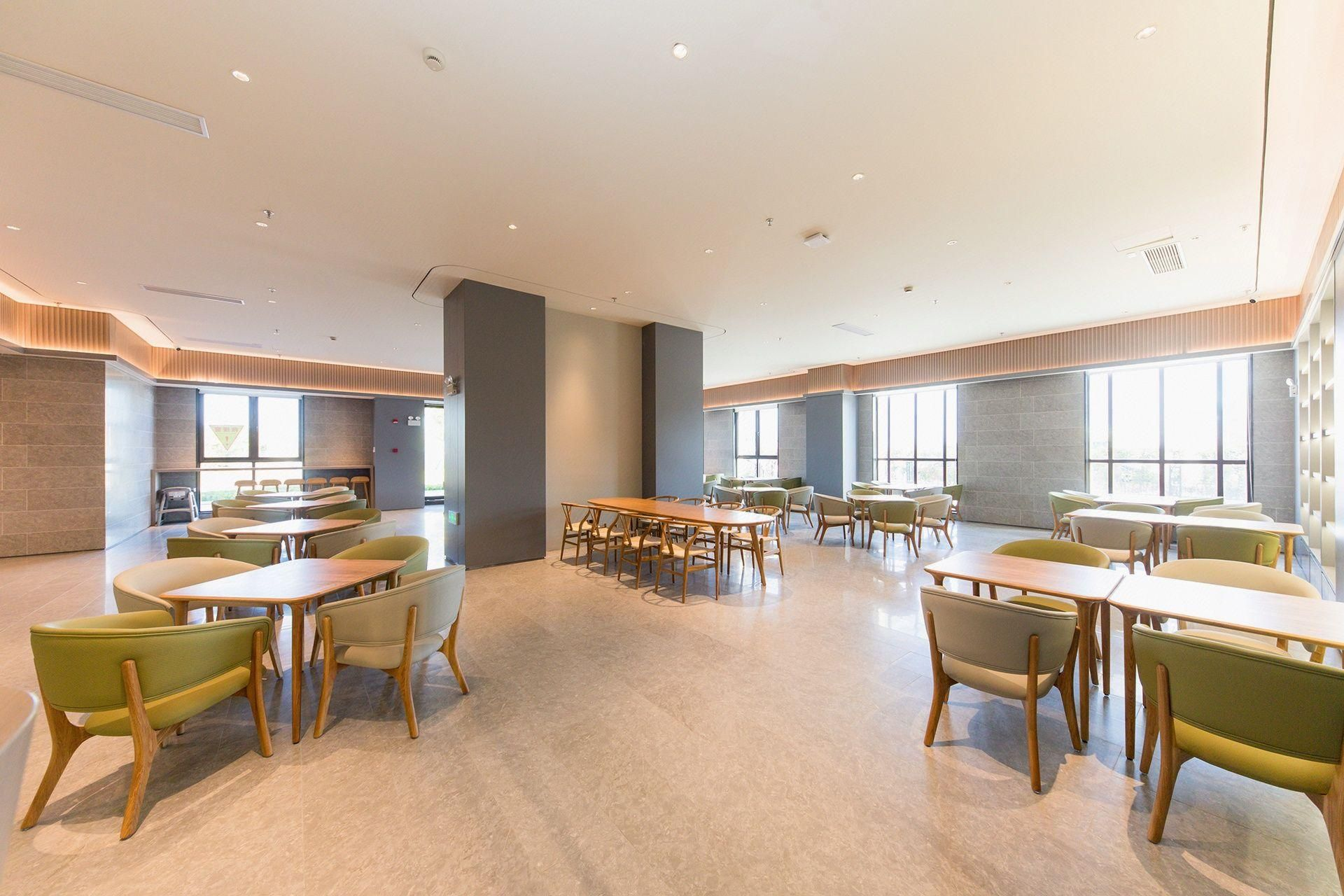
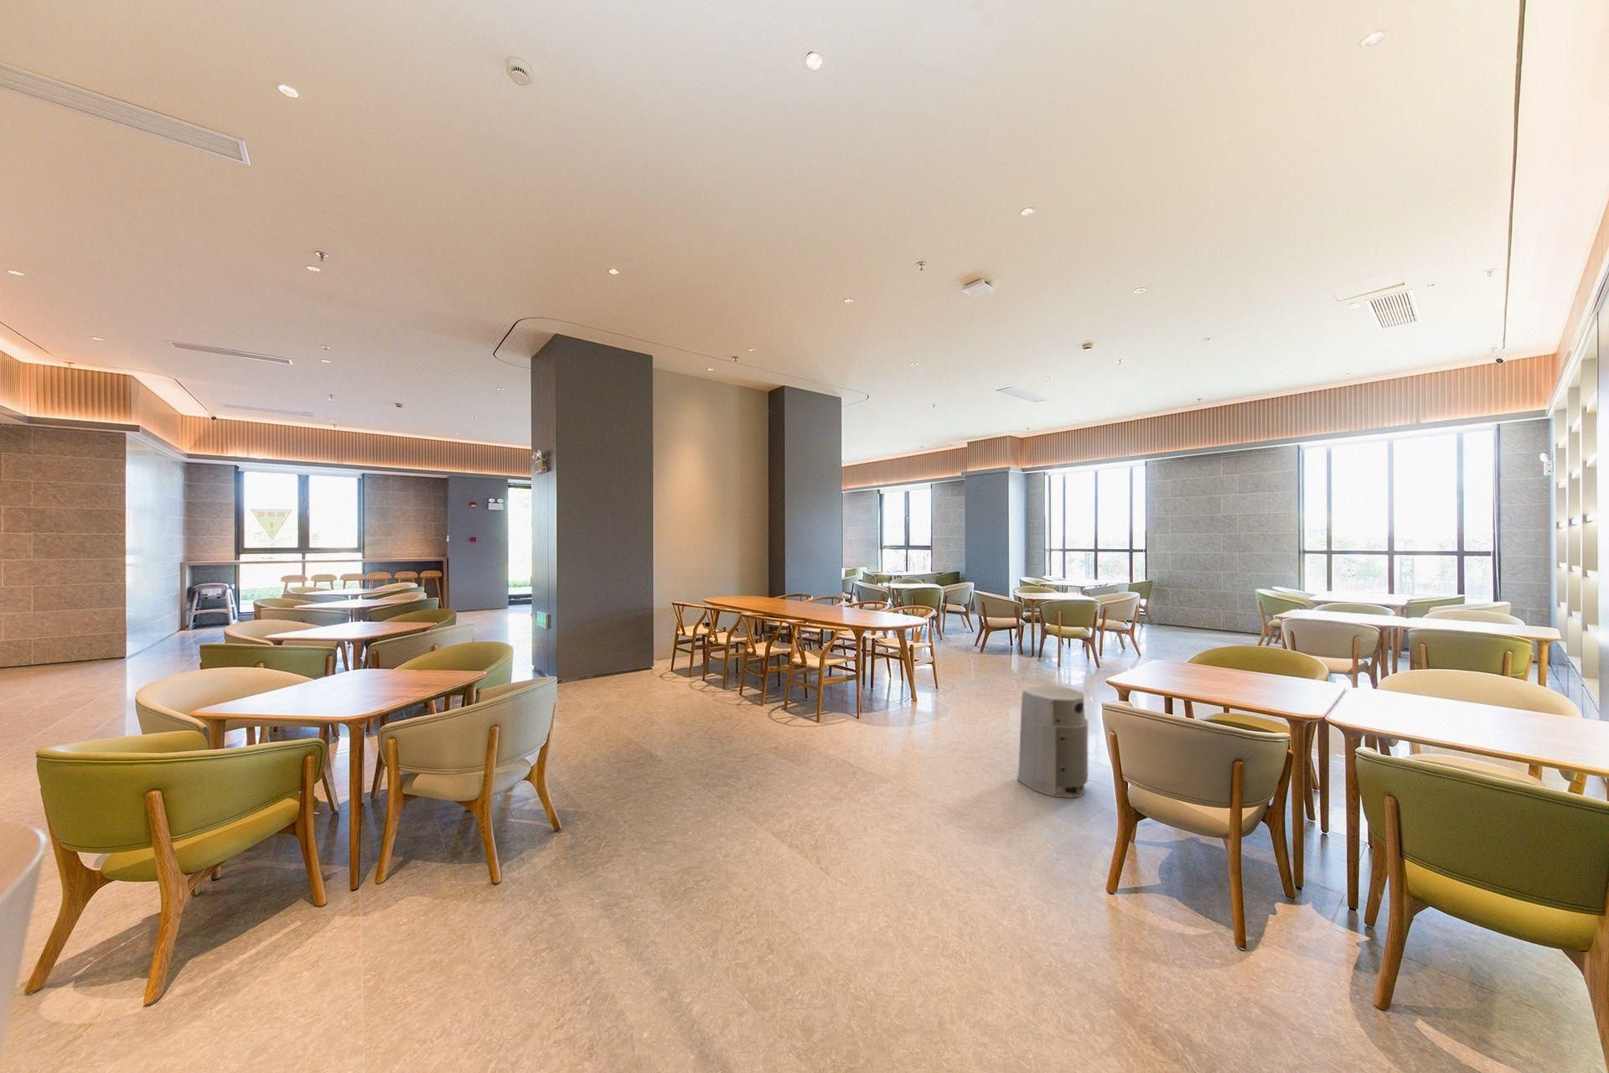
+ air purifier (1055, 739)
